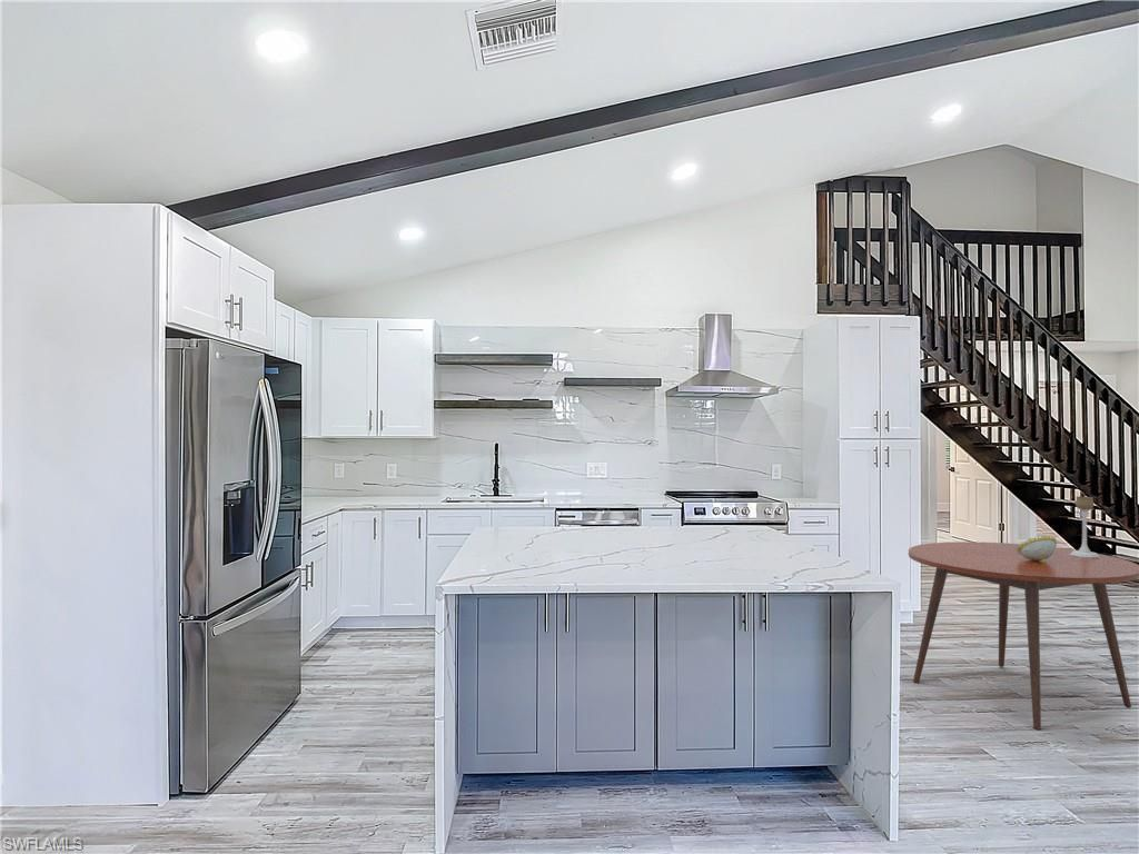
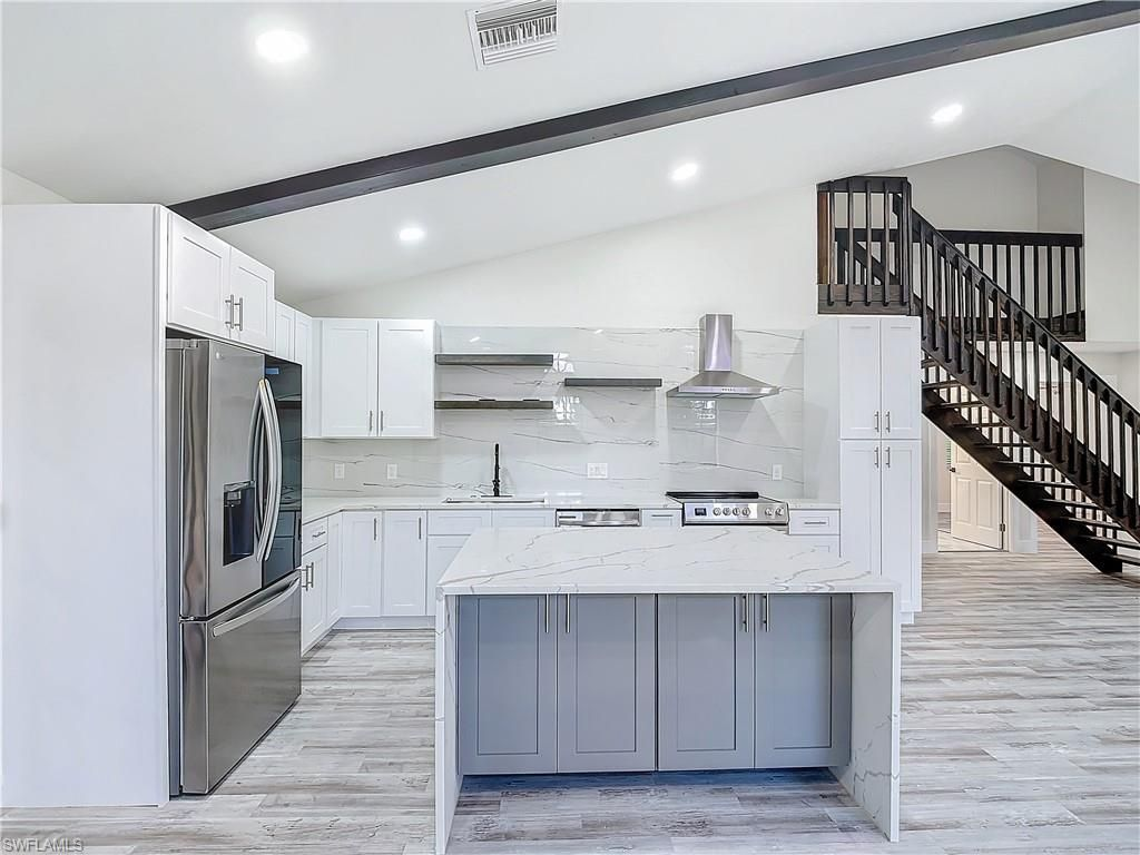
- decorative bowl (1036, 546)
- dining table (1027, 625)
- candle holder (1084, 525)
